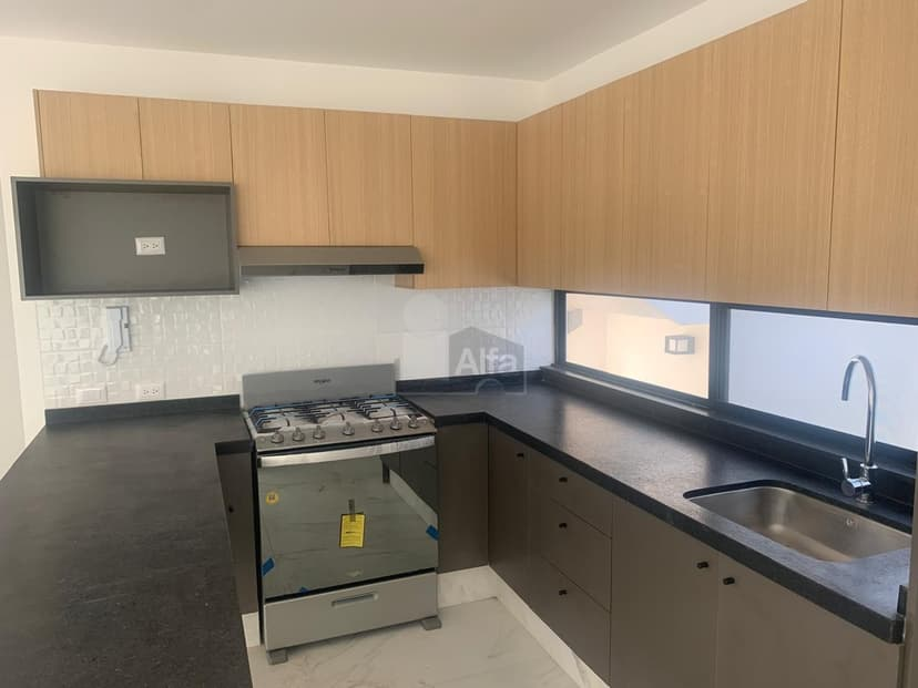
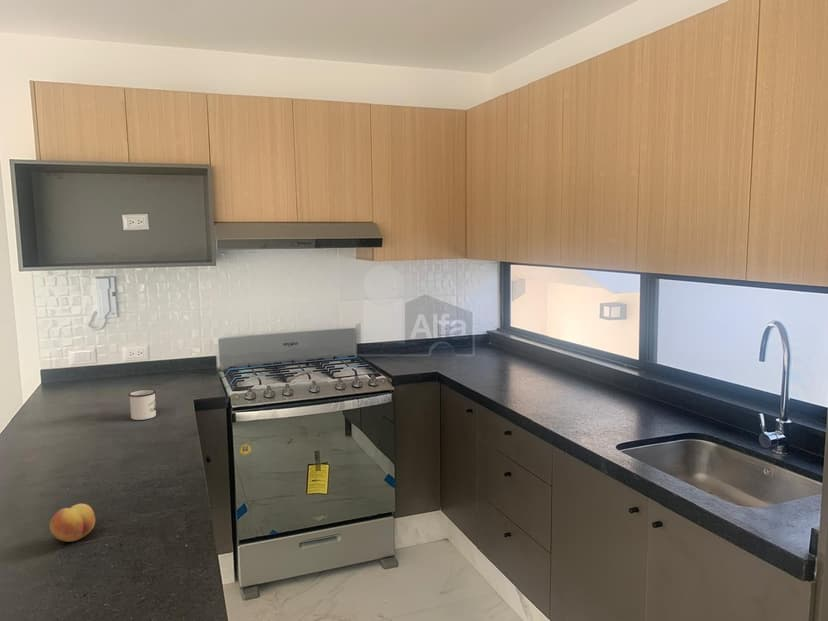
+ mug (143, 403)
+ fruit (73, 523)
